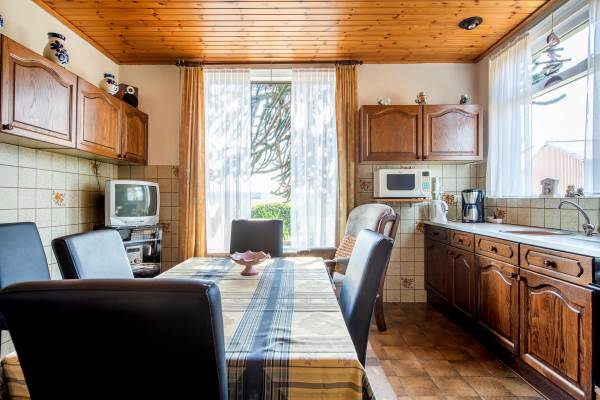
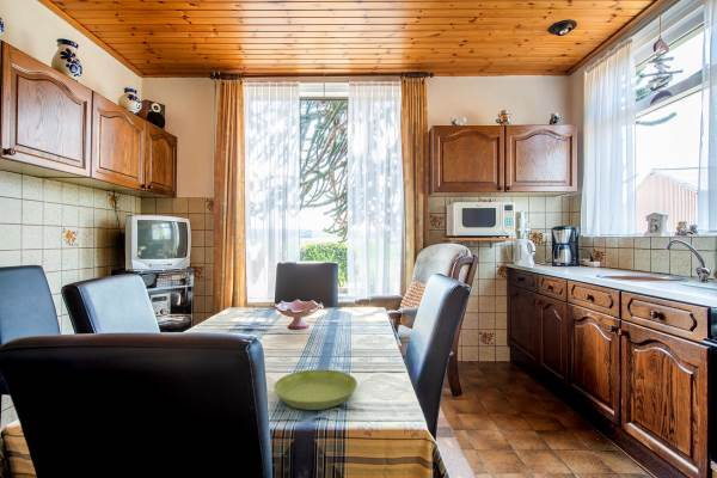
+ saucer (315, 390)
